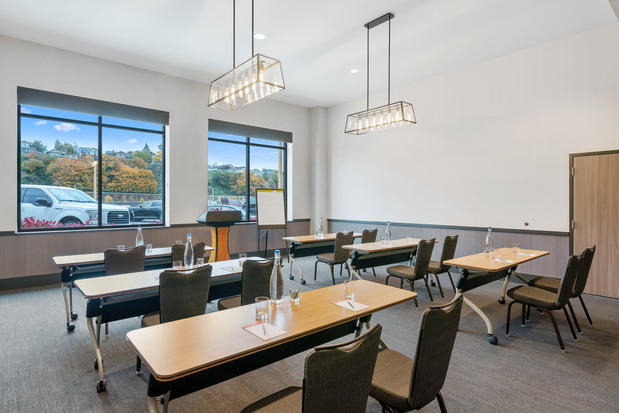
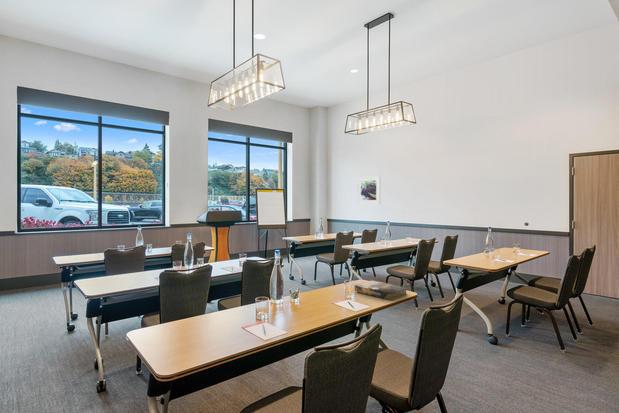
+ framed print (368, 190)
+ book (380, 289)
